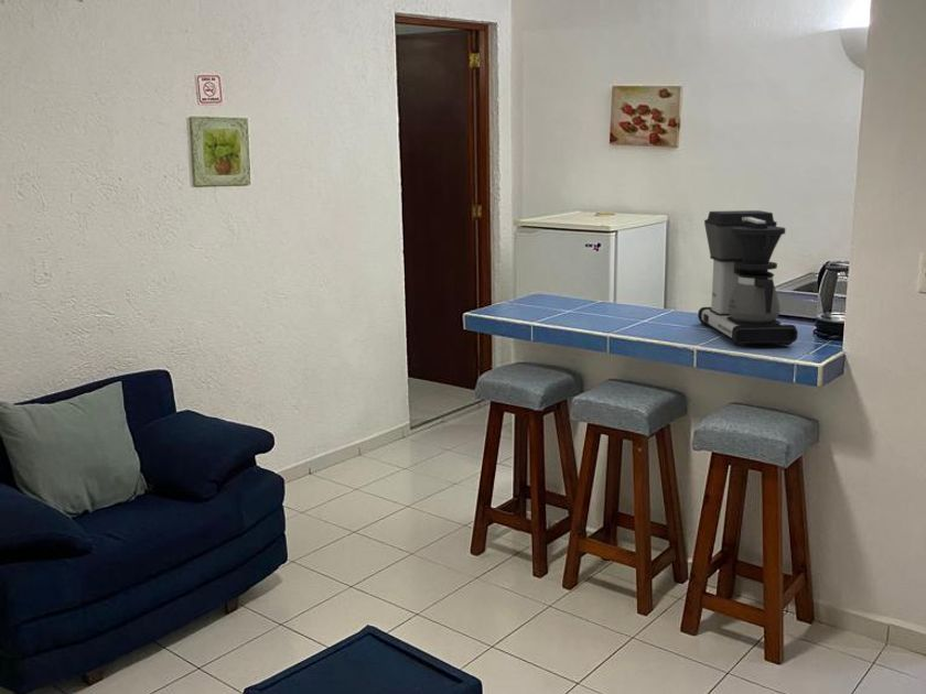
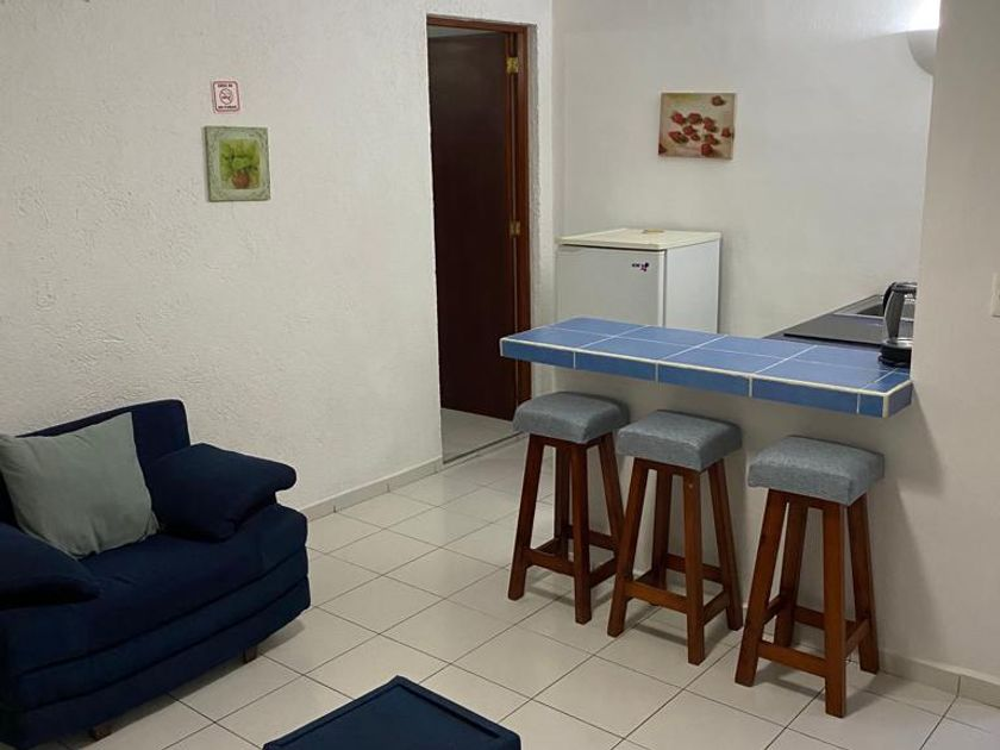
- coffee maker (747, 274)
